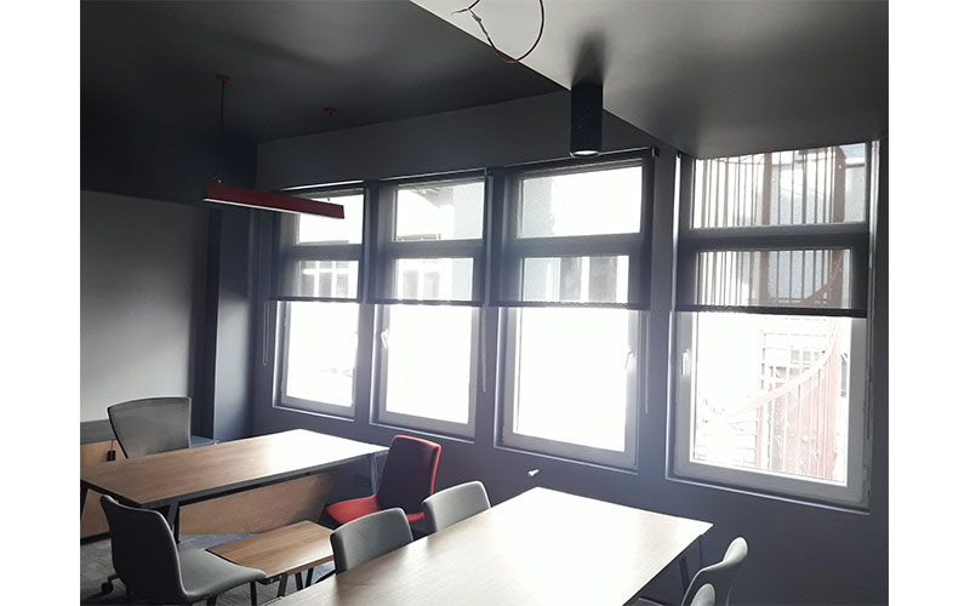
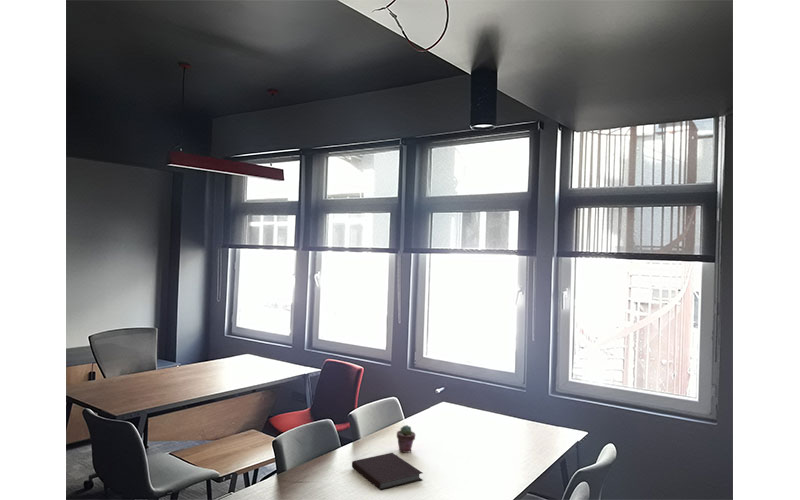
+ potted succulent (405, 438)
+ notebook (386, 470)
